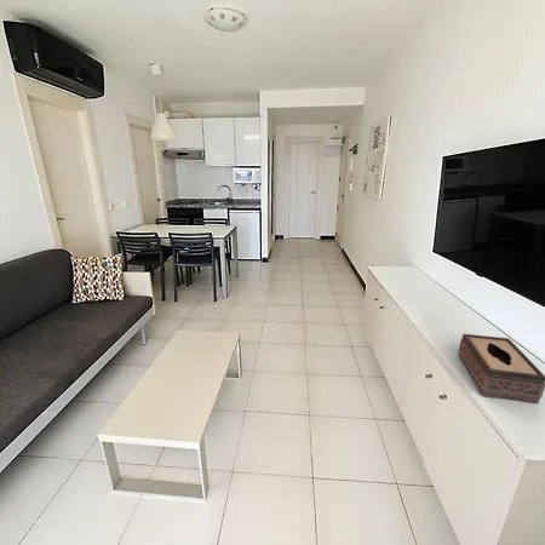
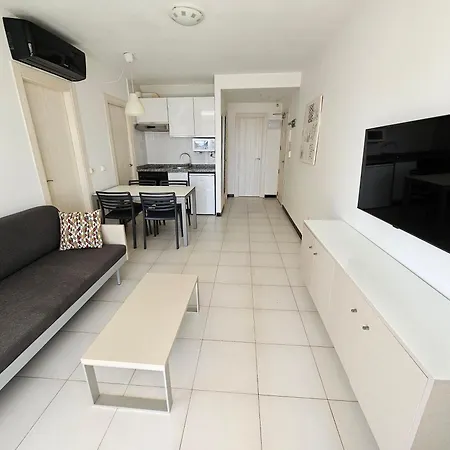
- tissue box (495, 365)
